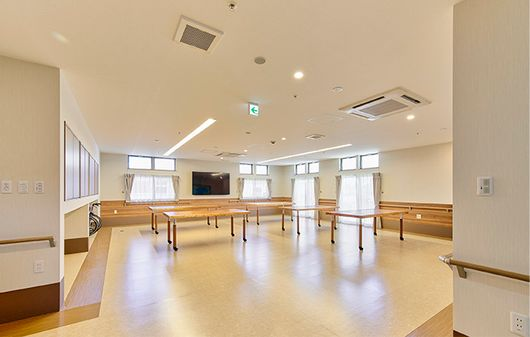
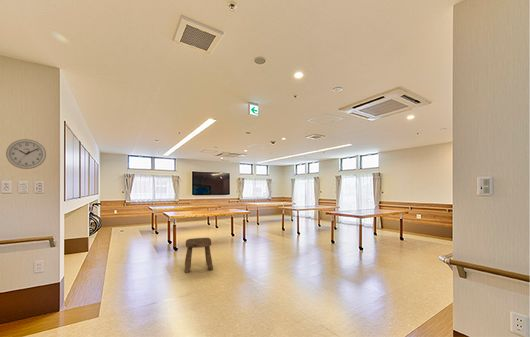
+ stool (197, 247)
+ wall clock (26, 154)
